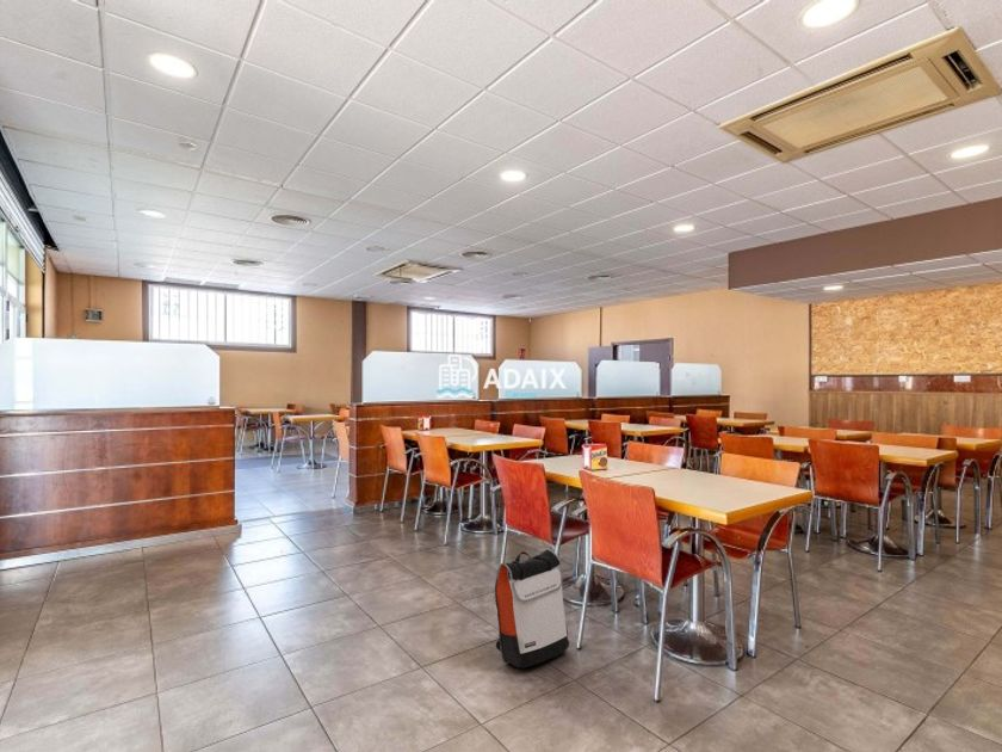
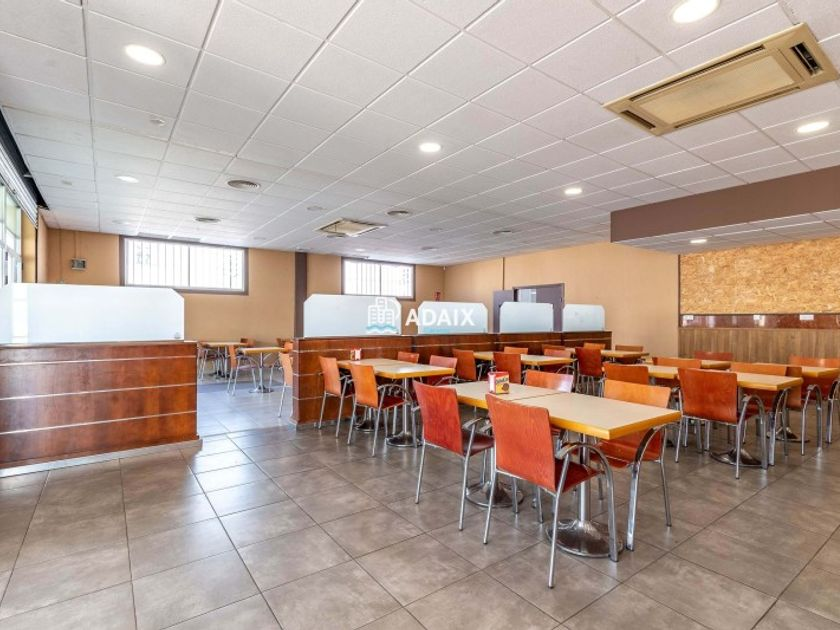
- backpack (533, 605)
